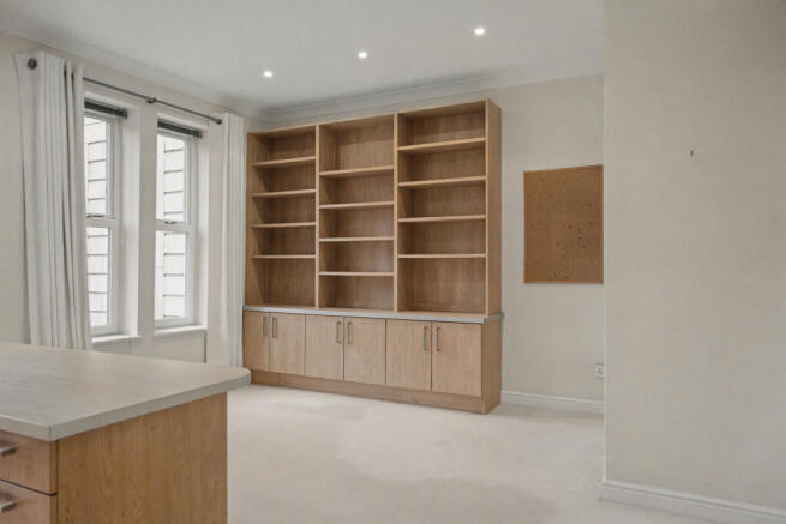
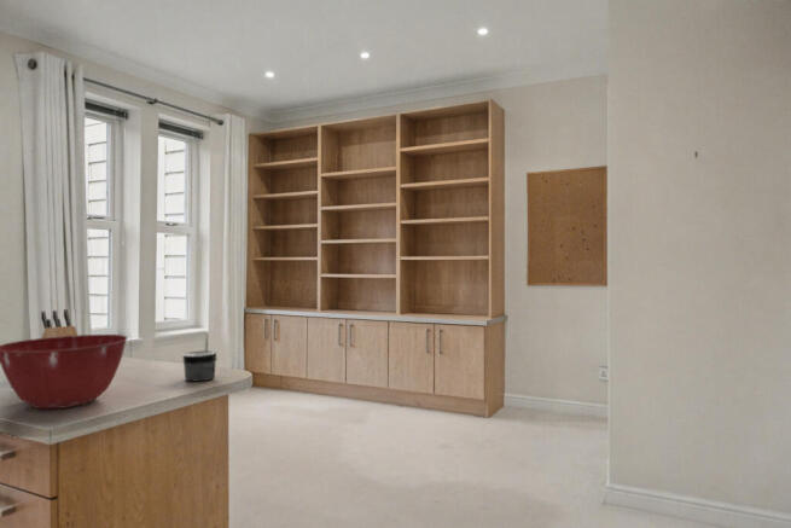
+ jar (199, 365)
+ mixing bowl (64, 371)
+ knife block (60, 336)
